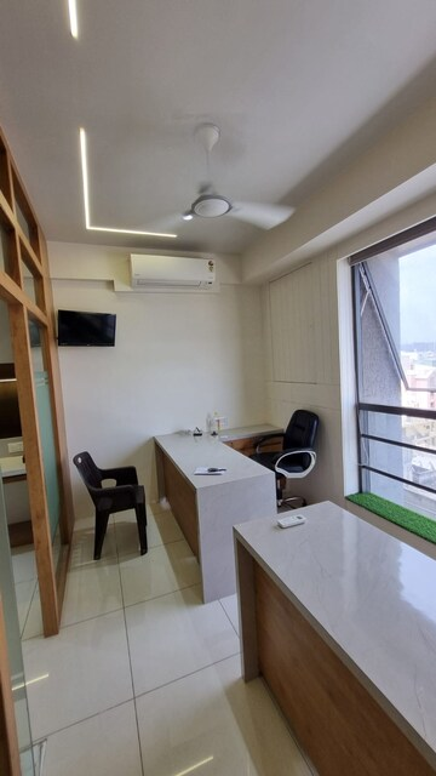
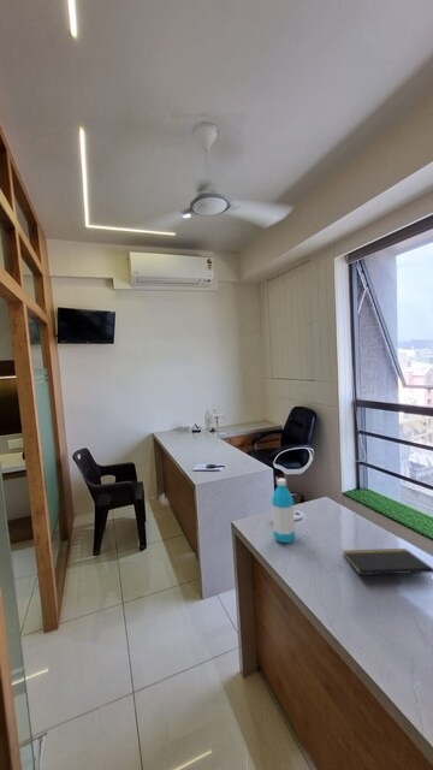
+ notepad (384, 561)
+ water bottle (283, 509)
